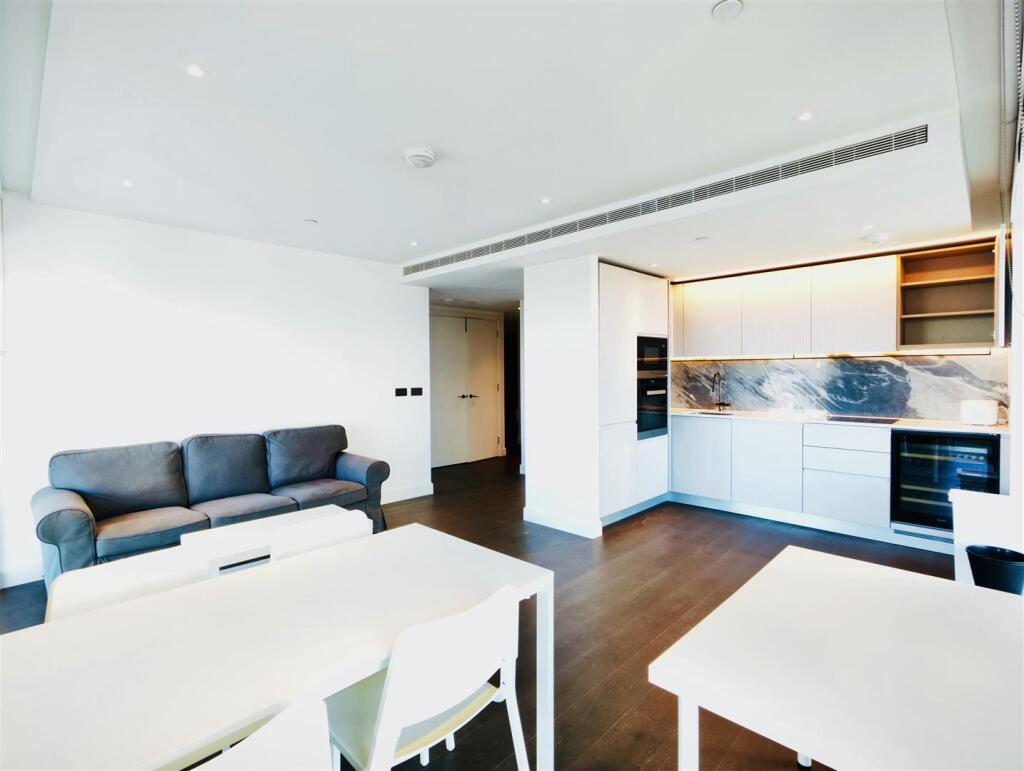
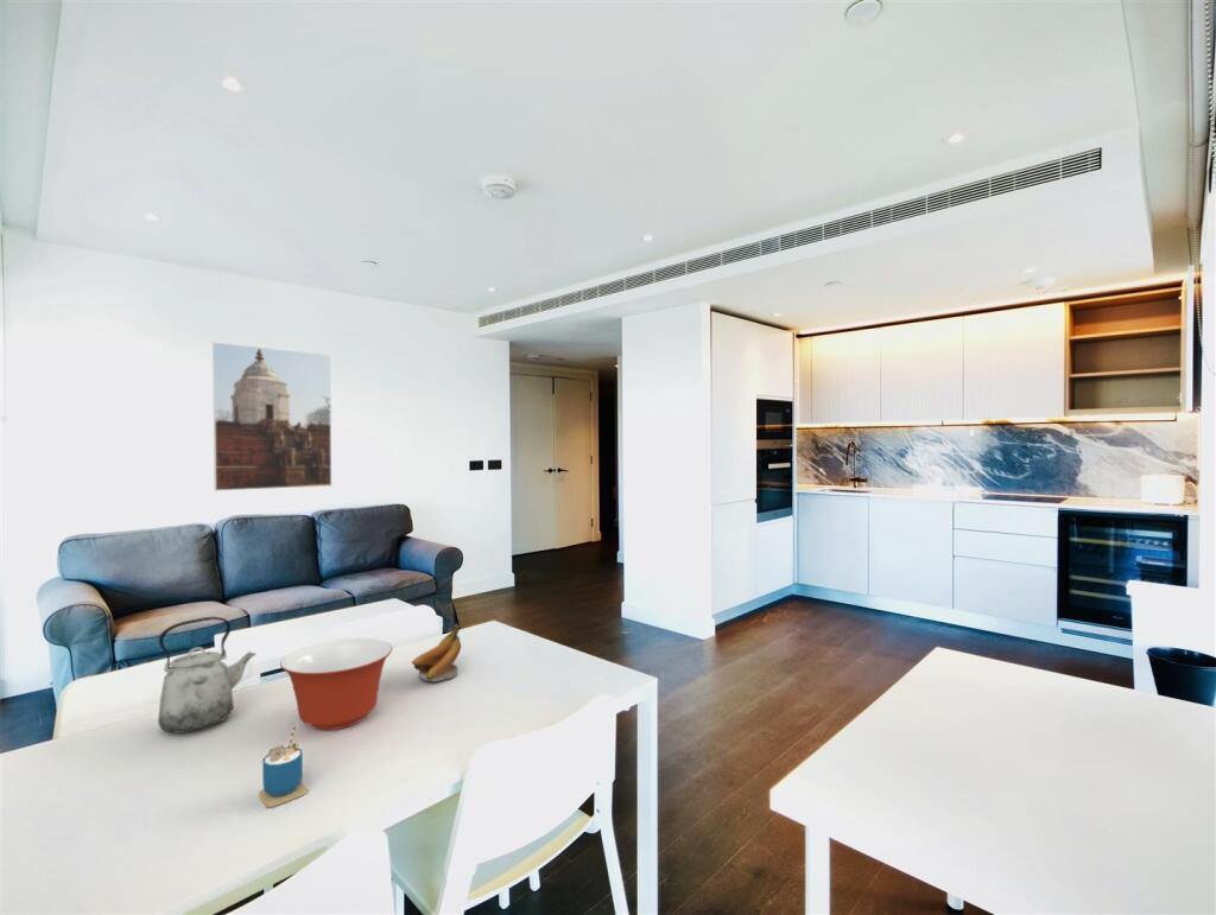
+ mixing bowl (338, 686)
+ banana (437, 652)
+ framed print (276, 418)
+ kettle (210, 667)
+ cup (283, 761)
